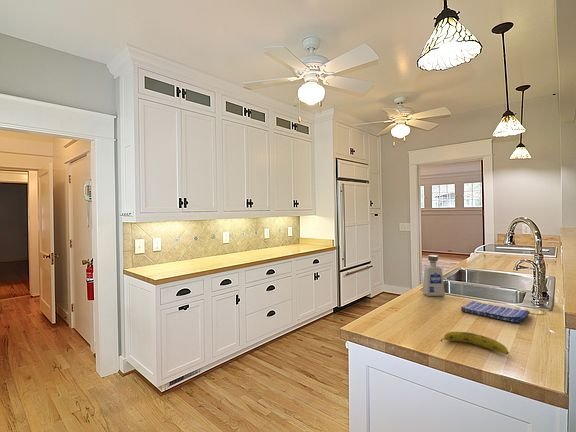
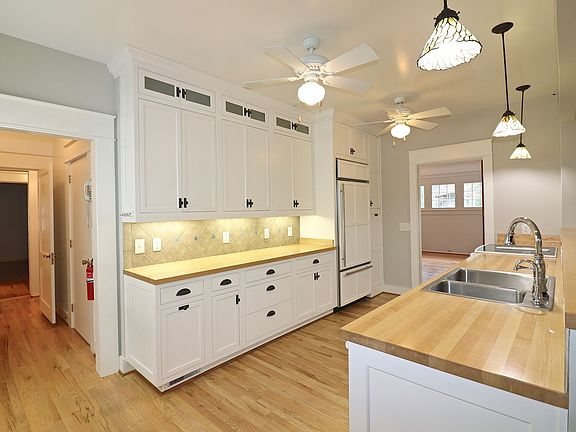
- fruit (475, 342)
- dish towel (494, 309)
- soap dispenser (433, 275)
